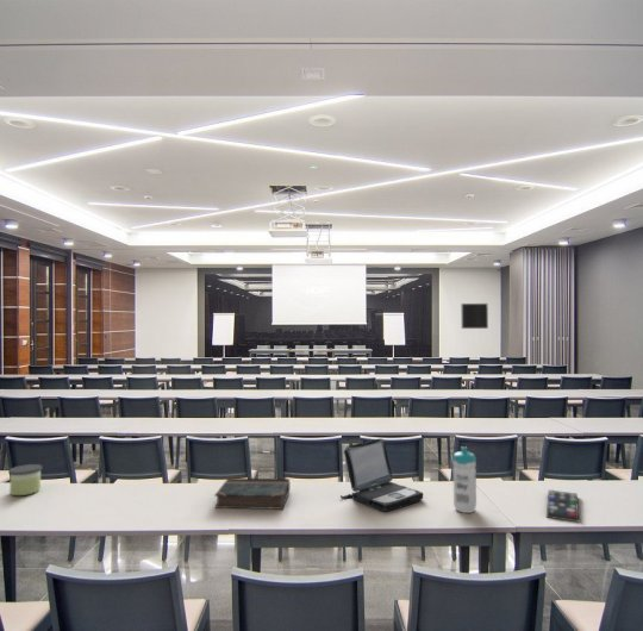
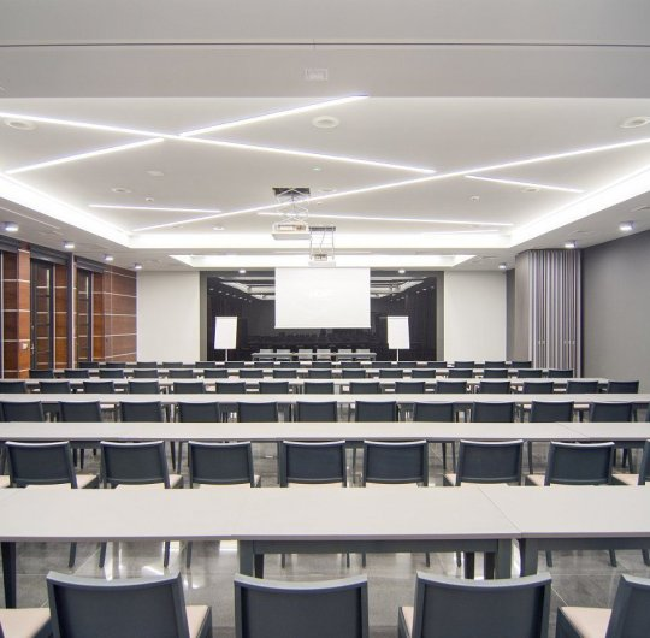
- remote control (562, 504)
- water bottle (464, 477)
- candle (25, 480)
- book (254, 492)
- laptop (381, 471)
- acoustic panel (474, 316)
